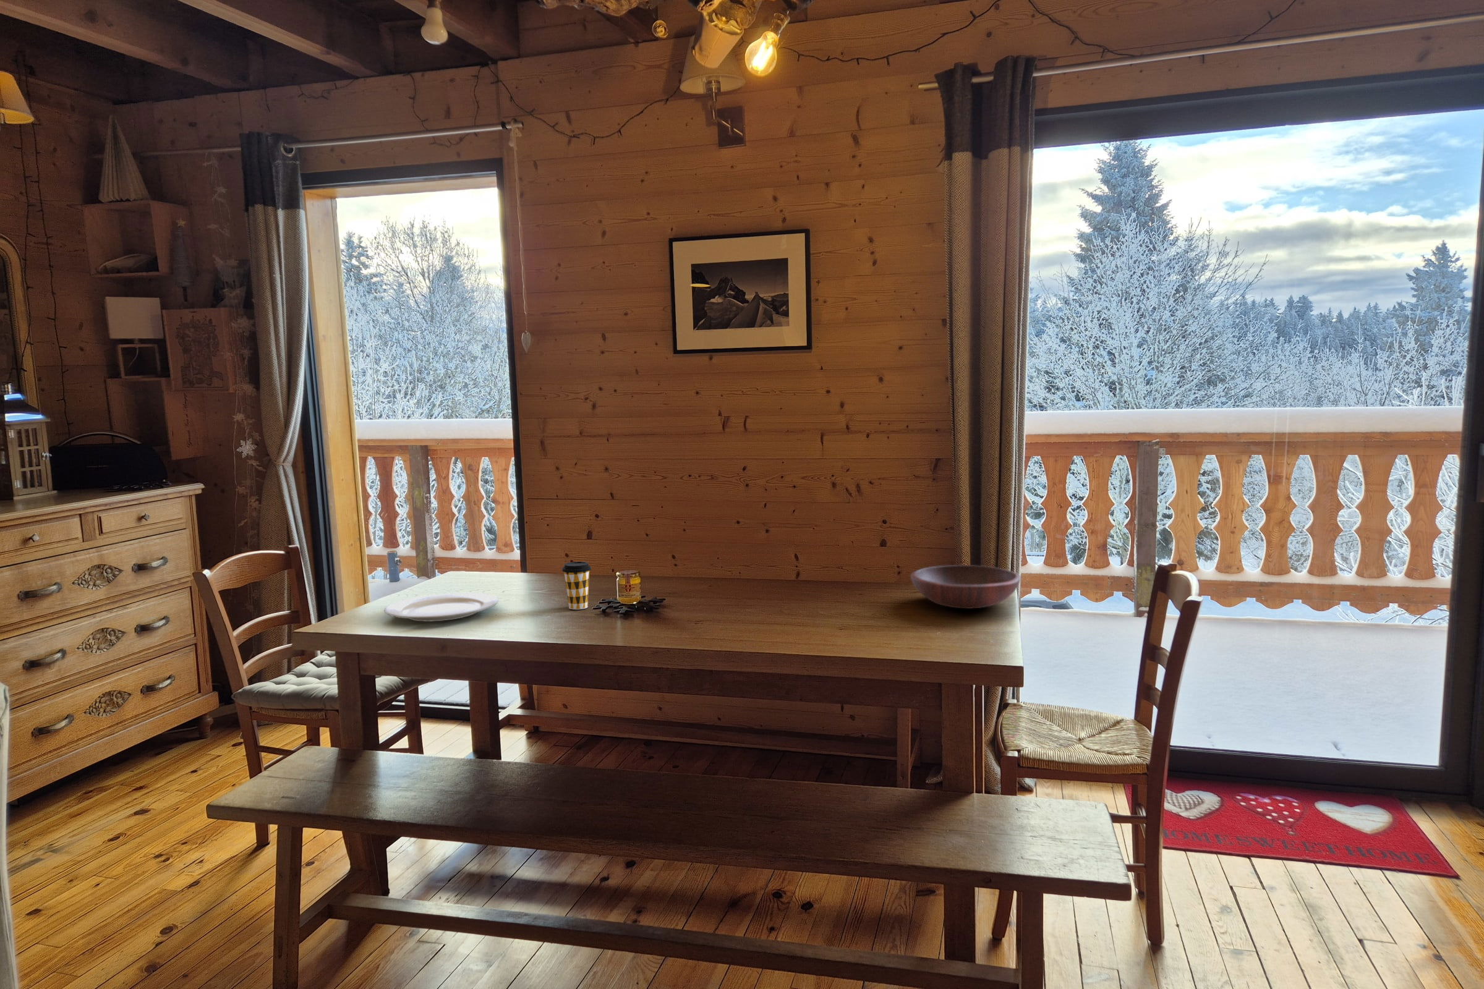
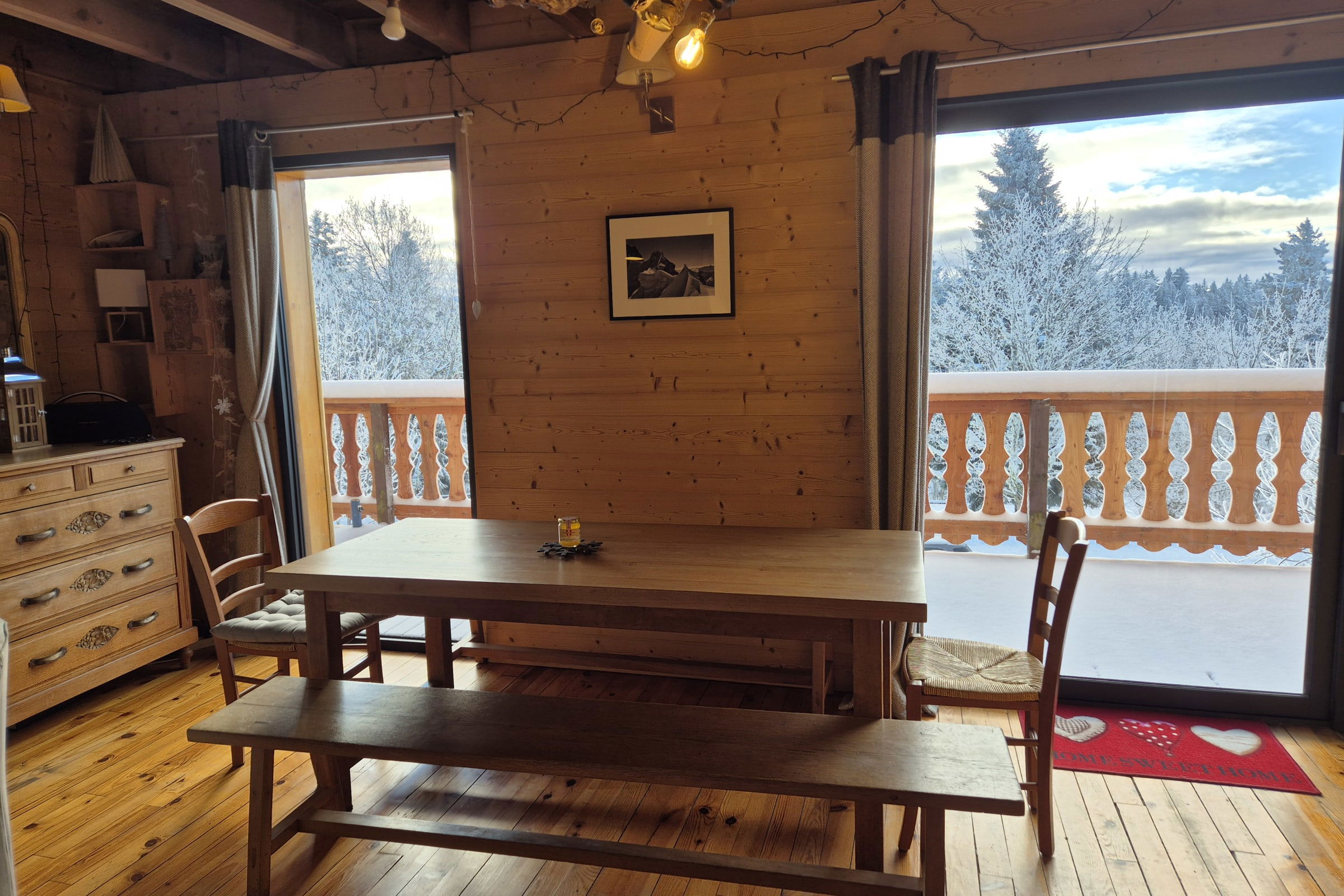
- wooden bowl (965, 589)
- coffee cup (576, 585)
- chinaware (442, 607)
